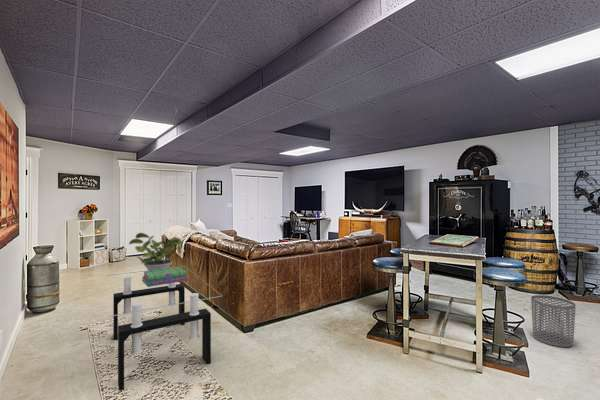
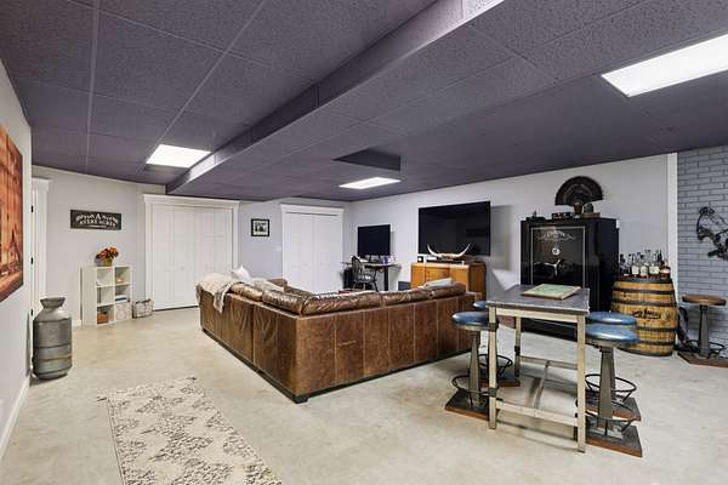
- potted plant (156, 252)
- waste bin (552, 319)
- coffee table (157, 318)
- stack of books (164, 275)
